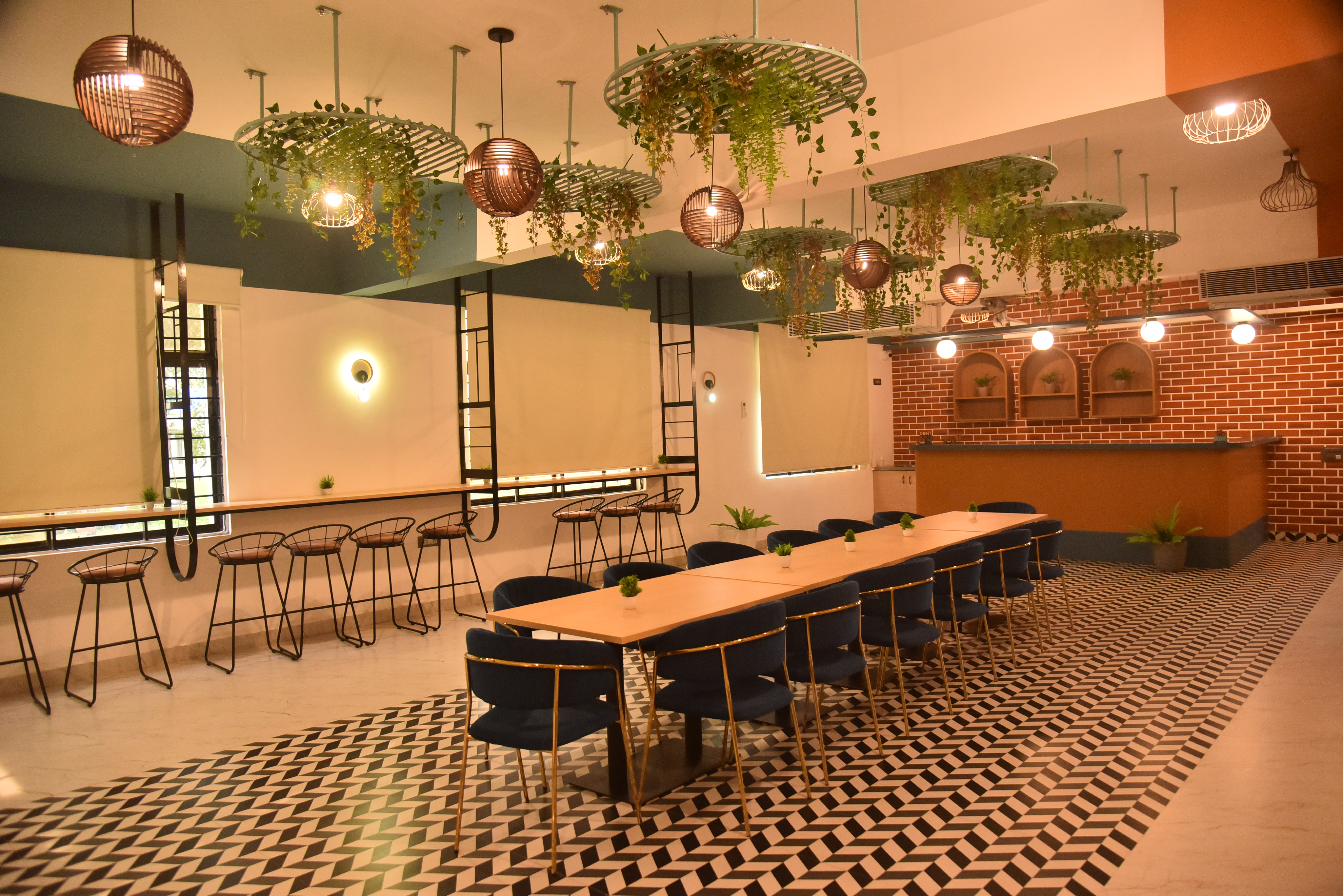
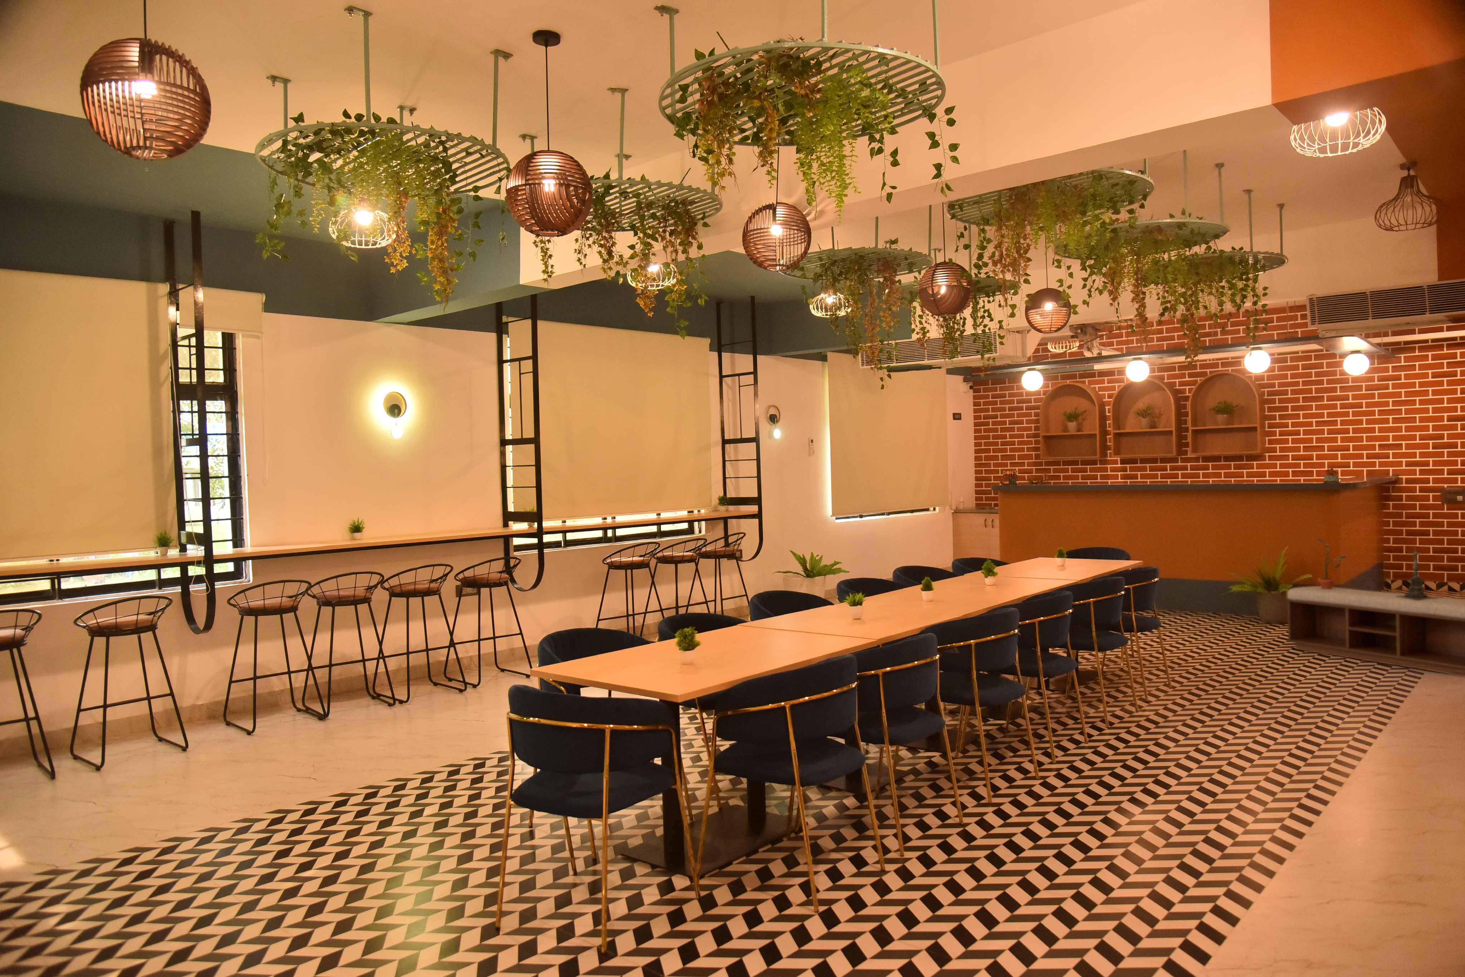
+ candle holder (1416, 571)
+ bench (1385, 626)
+ potted plant (1326, 564)
